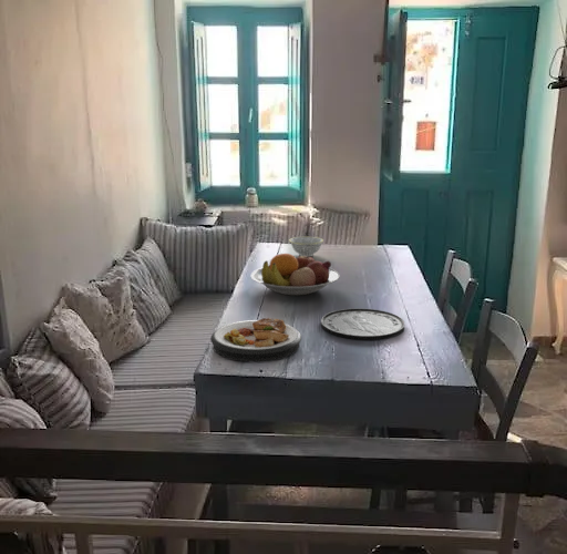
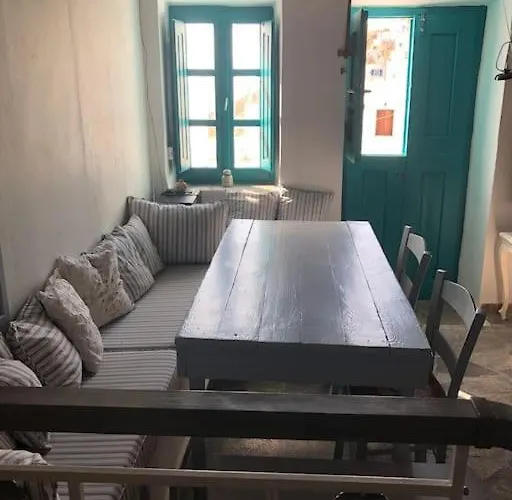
- plate (362, 322)
- fruit bowl (295, 270)
- plate (256, 336)
- bowl (306, 247)
